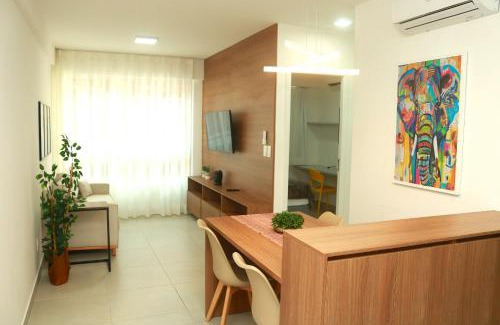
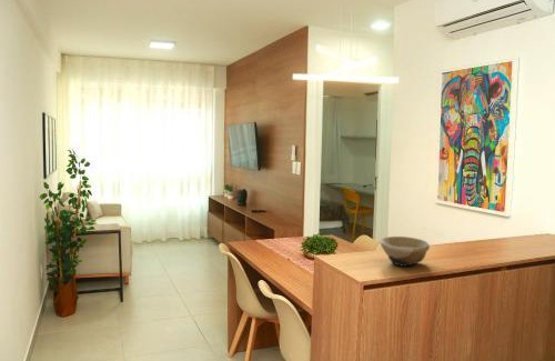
+ bowl (404, 252)
